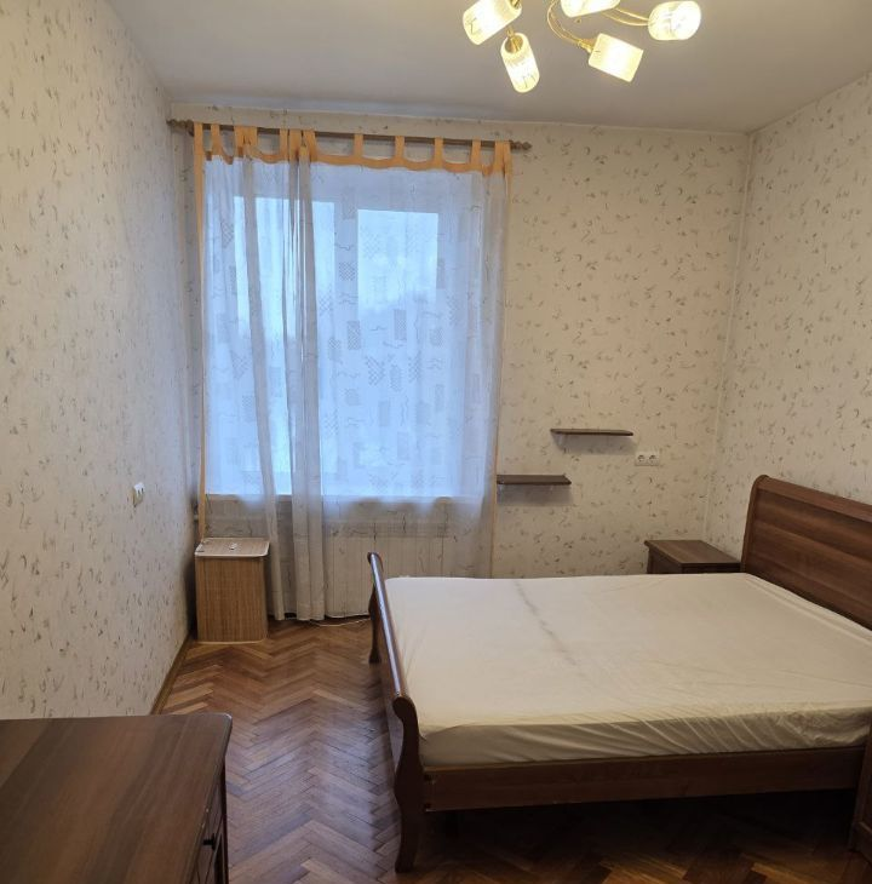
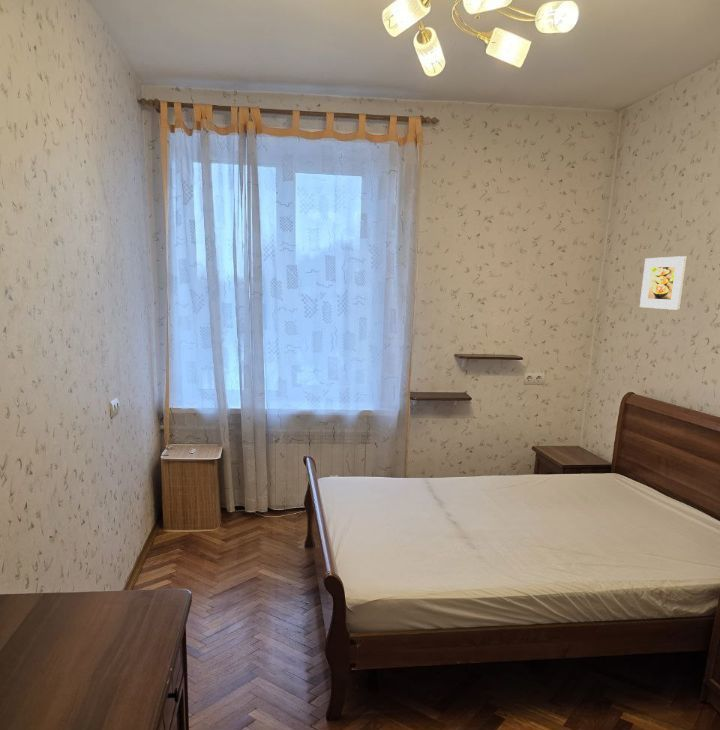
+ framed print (661, 283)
